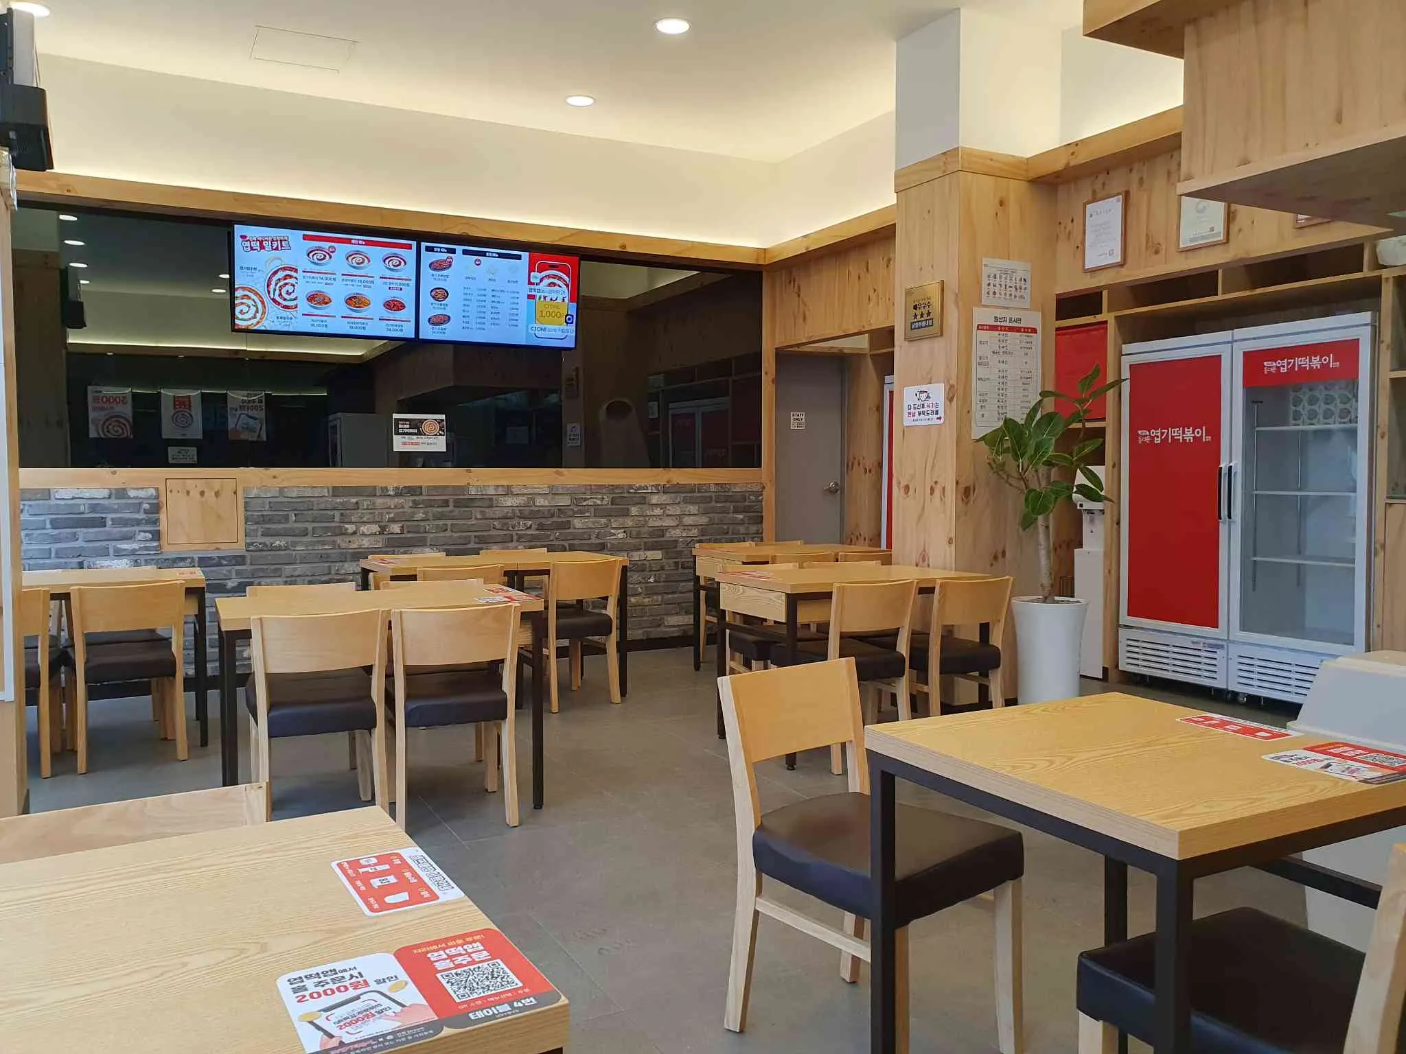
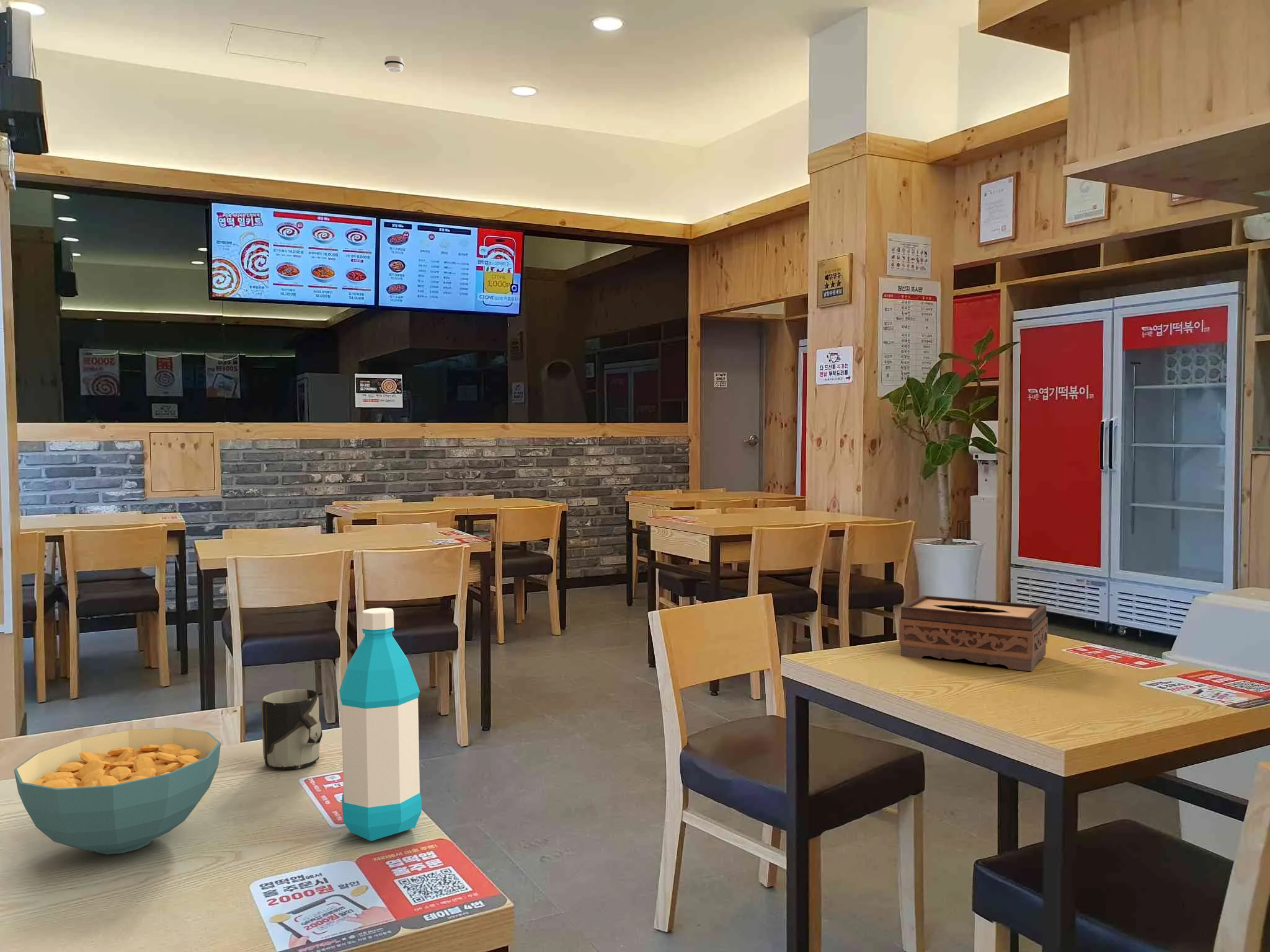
+ water bottle (380, 720)
+ tissue box (973, 630)
+ cereal bowl (123, 799)
+ smoke detector (394, 64)
+ cup (296, 730)
